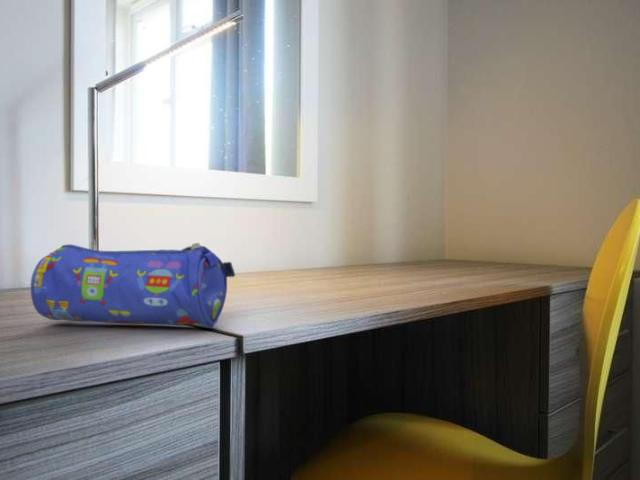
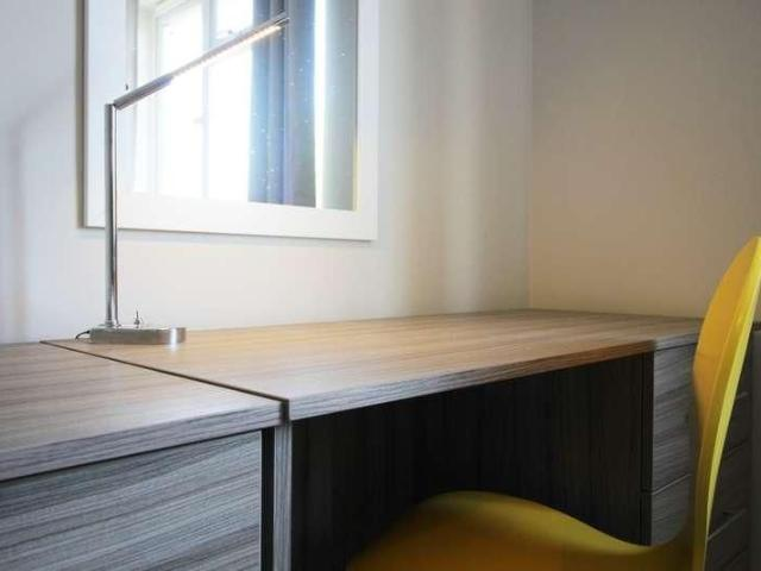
- pencil case (133, 283)
